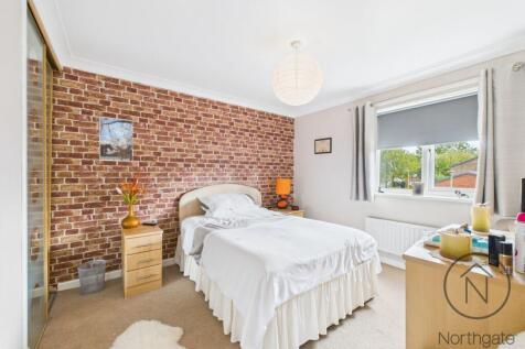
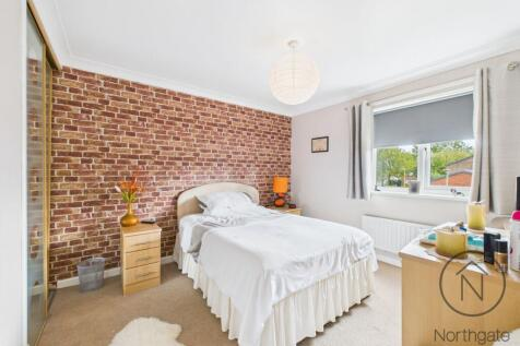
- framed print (116, 140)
